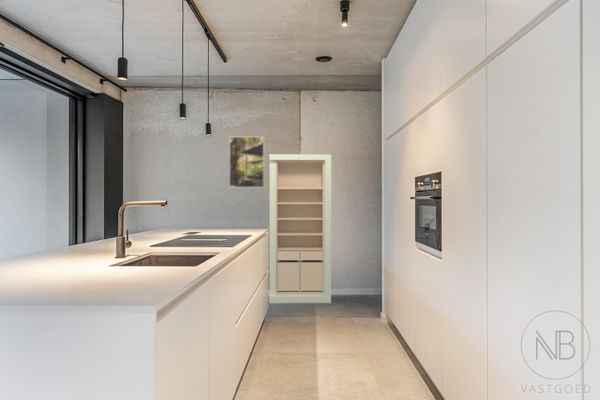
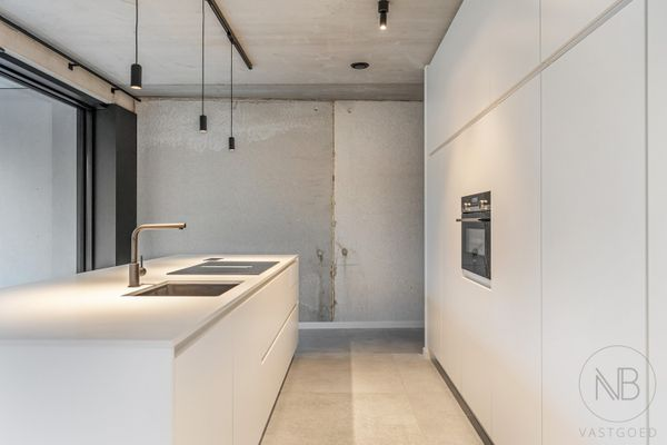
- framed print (246, 162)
- storage cabinet (299, 227)
